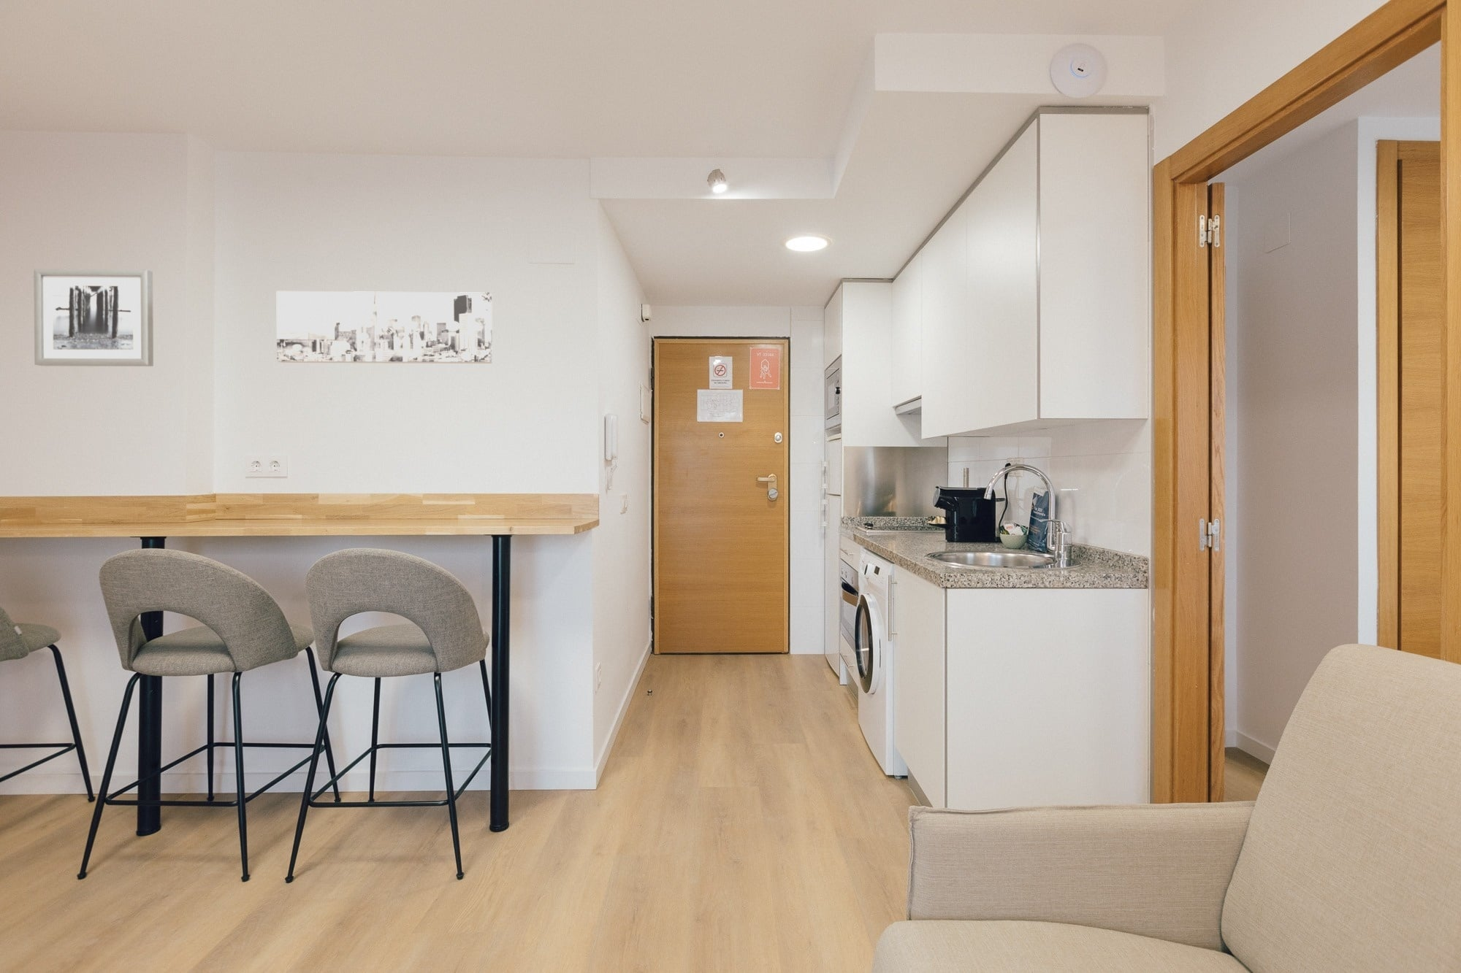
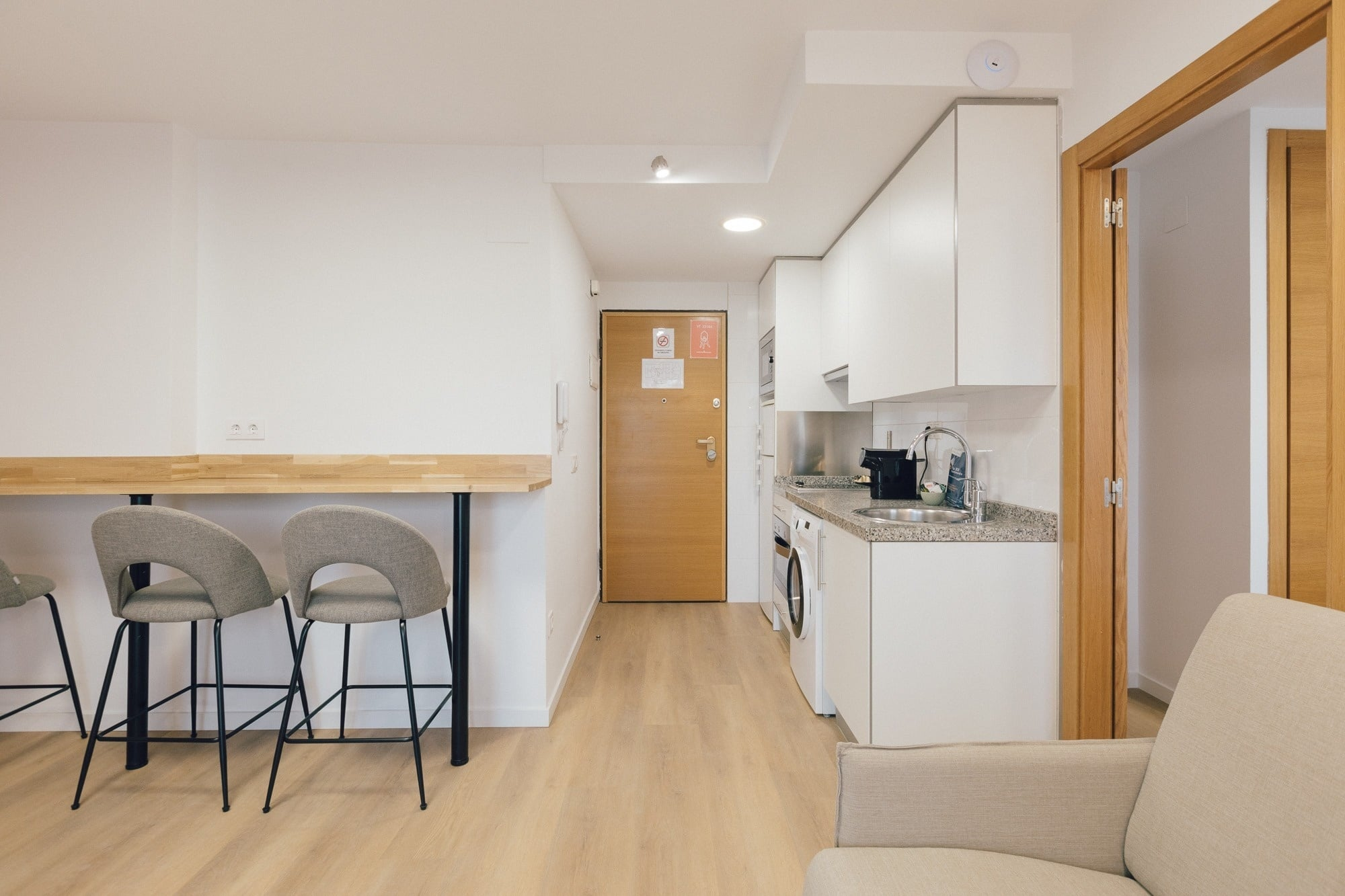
- wall art (93, 317)
- wall art (385, 327)
